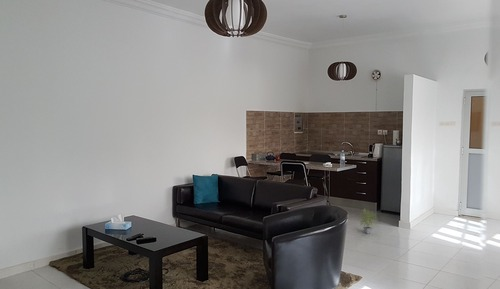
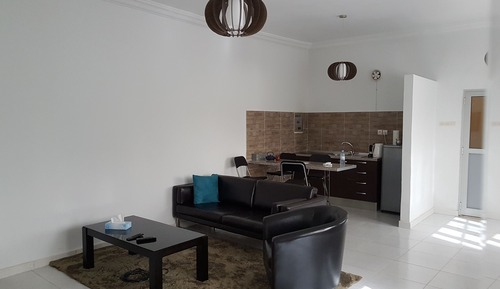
- potted plant (367, 220)
